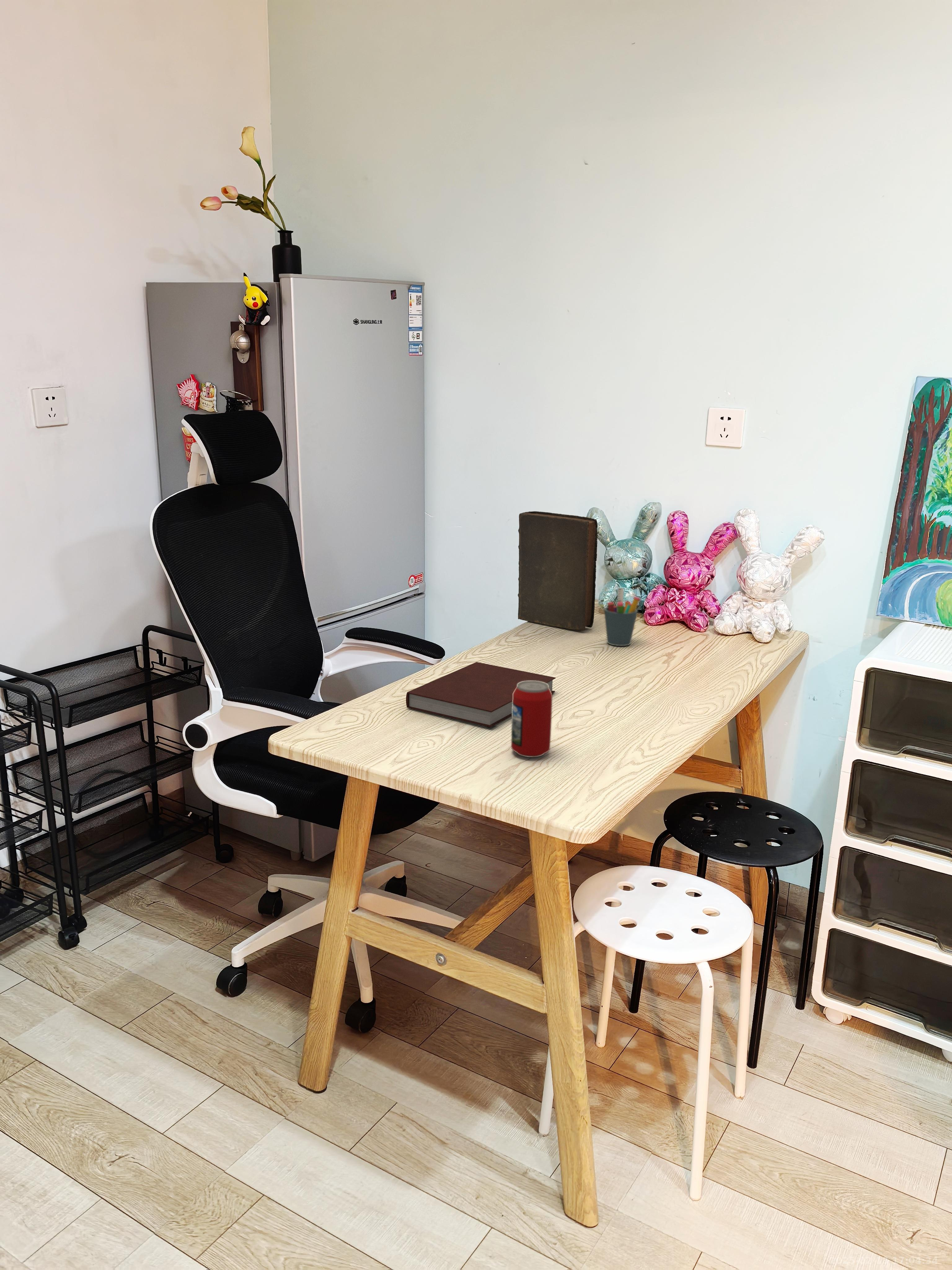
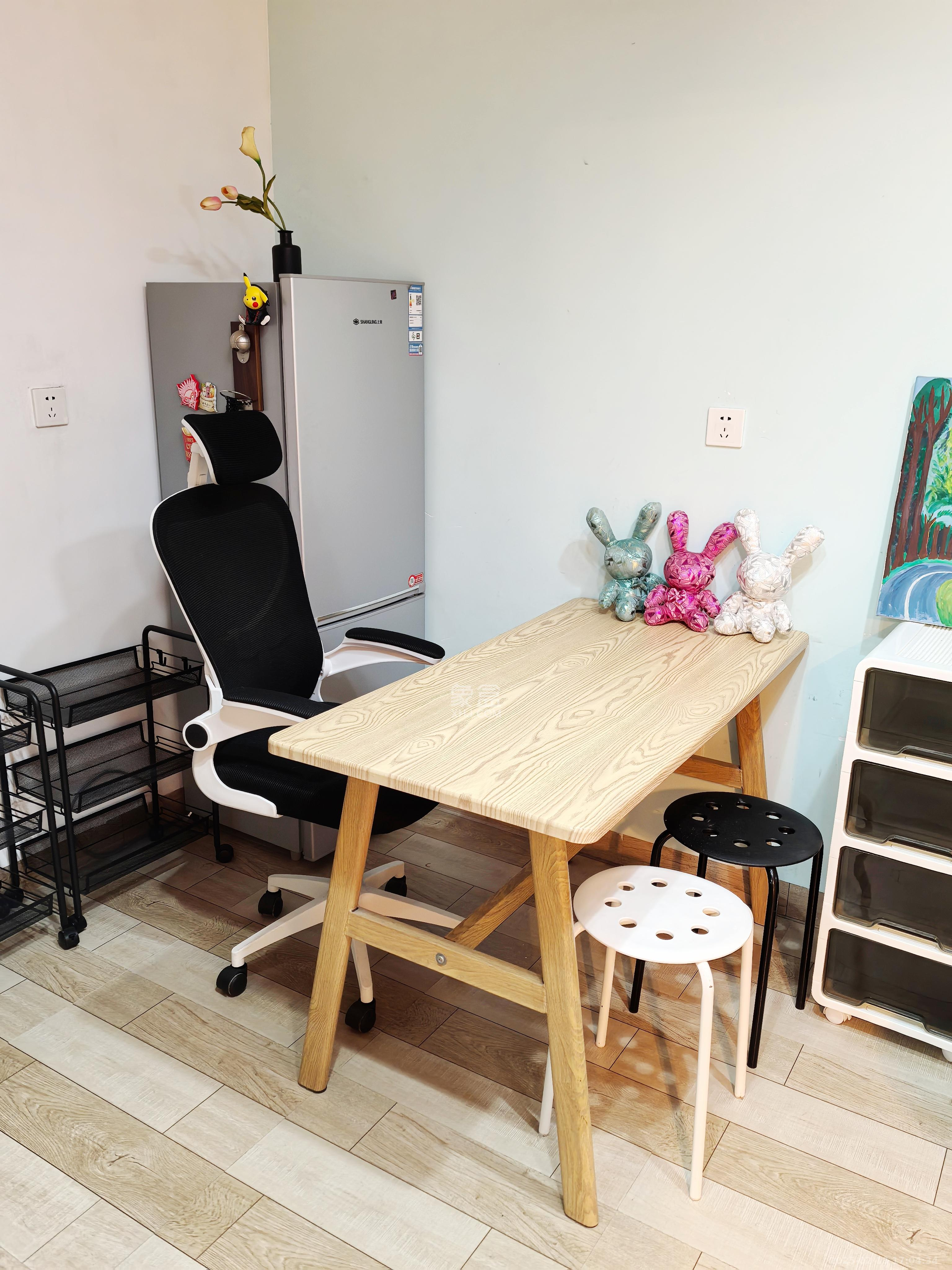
- notebook (483, 692)
- book (555, 570)
- pen holder (621, 617)
- beverage can (531, 719)
